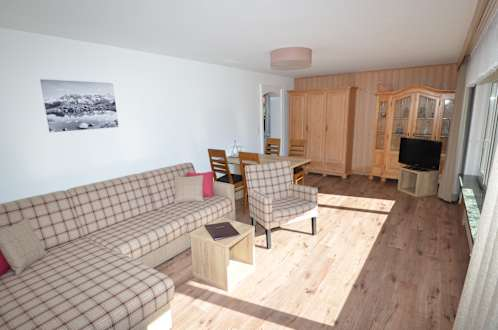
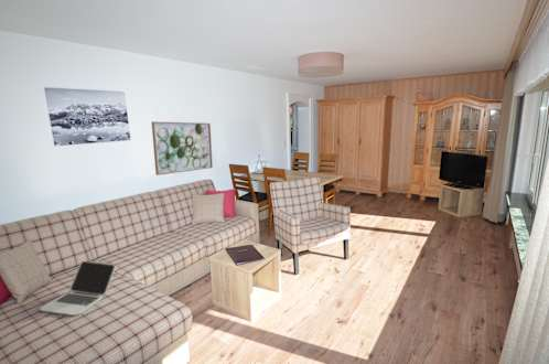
+ wall art (185, 147)
+ laptop (79, 286)
